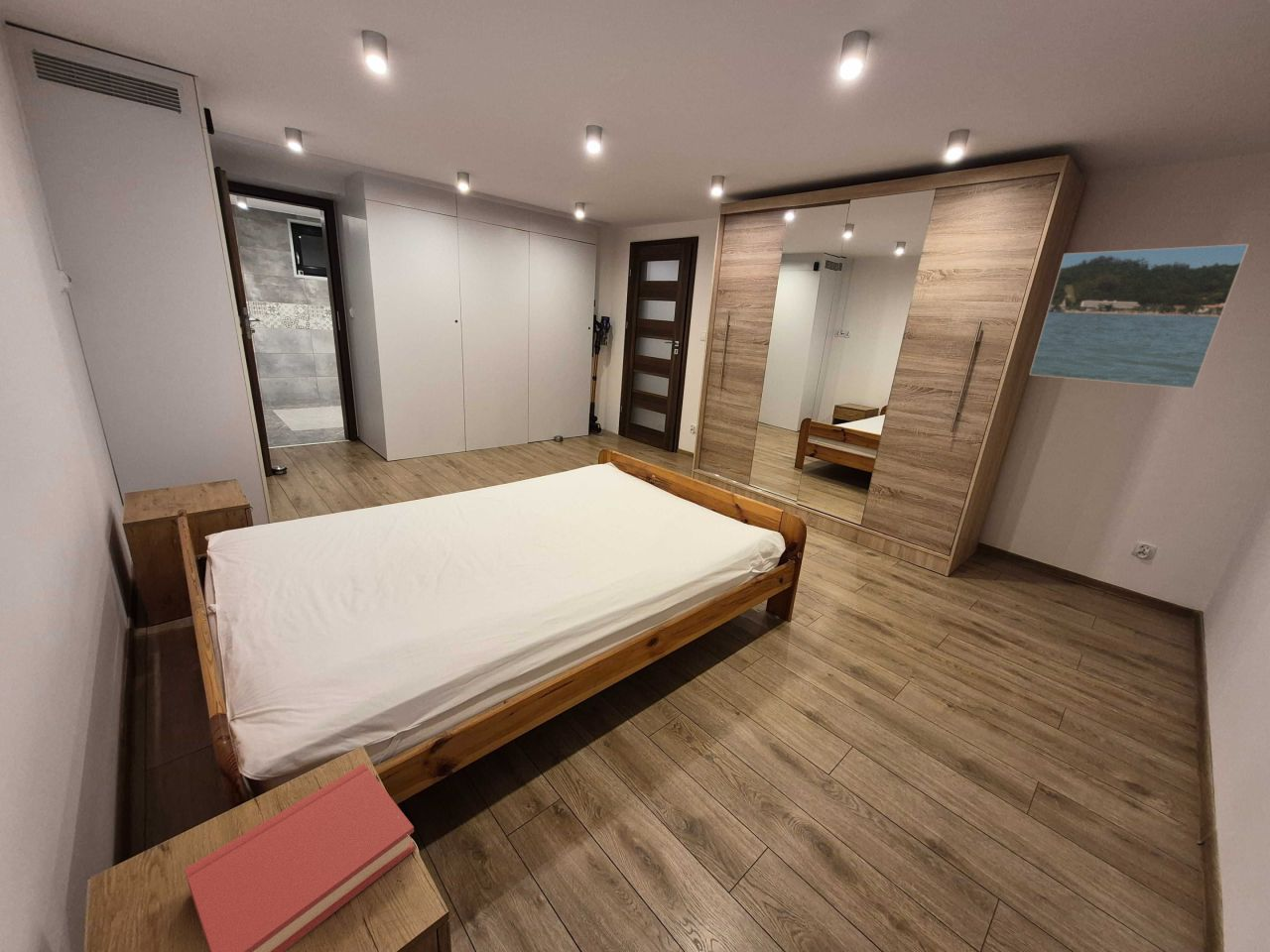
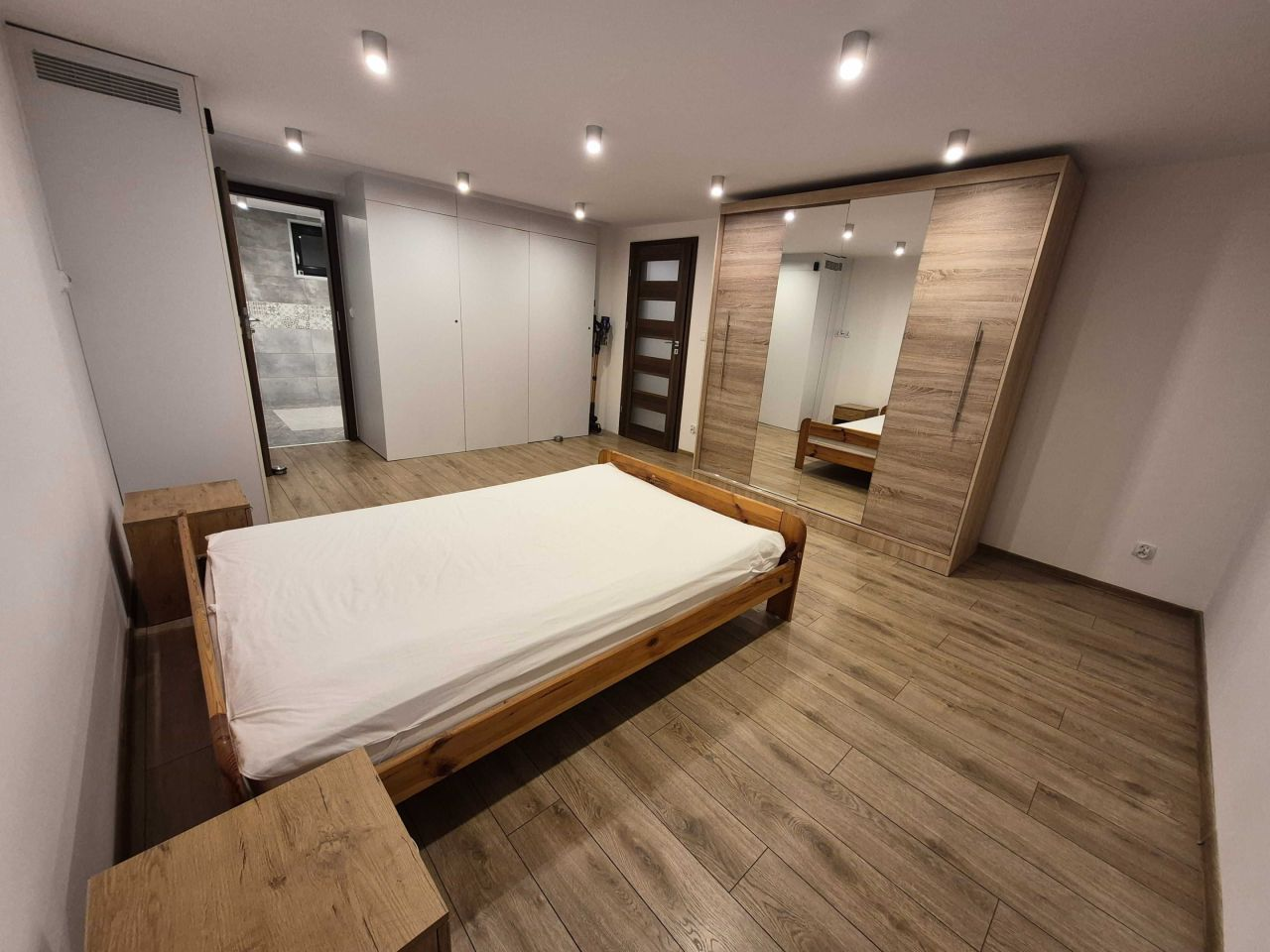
- hardback book (307, 857)
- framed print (1125, 317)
